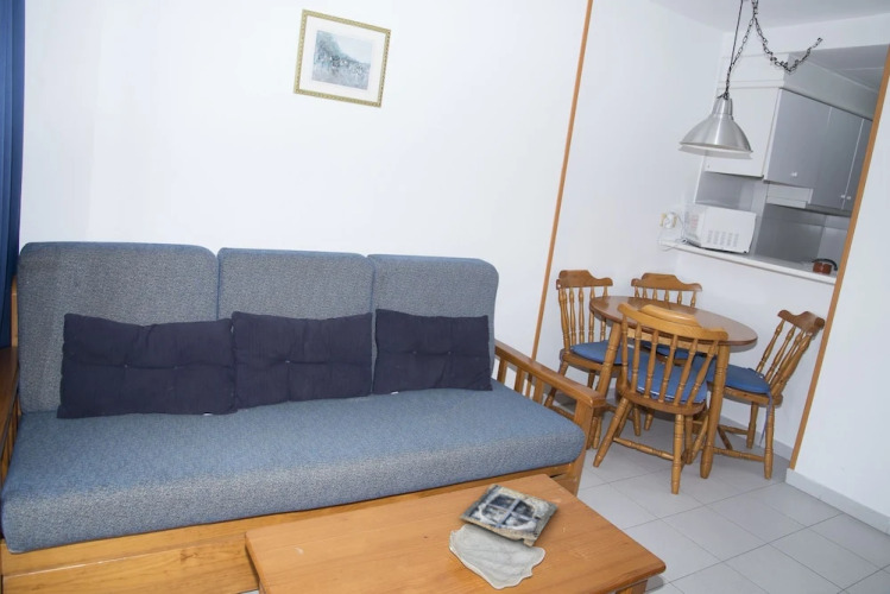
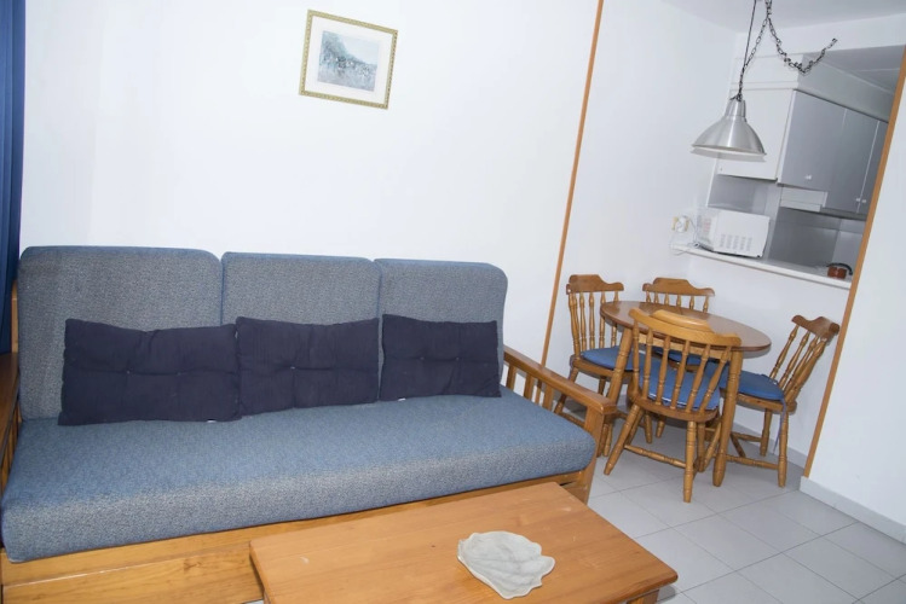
- magazine (510, 512)
